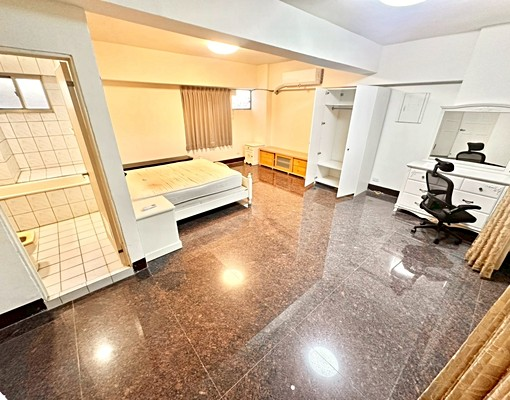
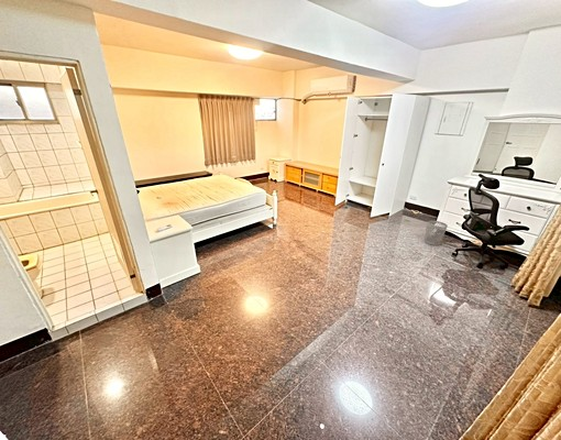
+ wastebasket (435, 232)
